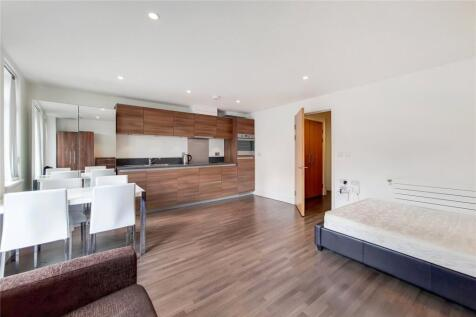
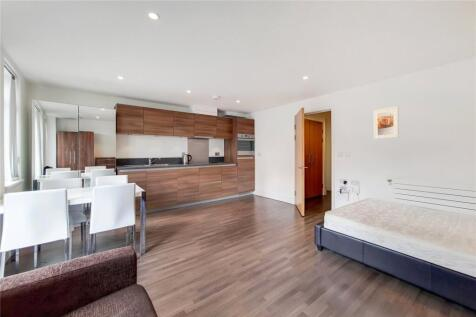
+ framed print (385, 123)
